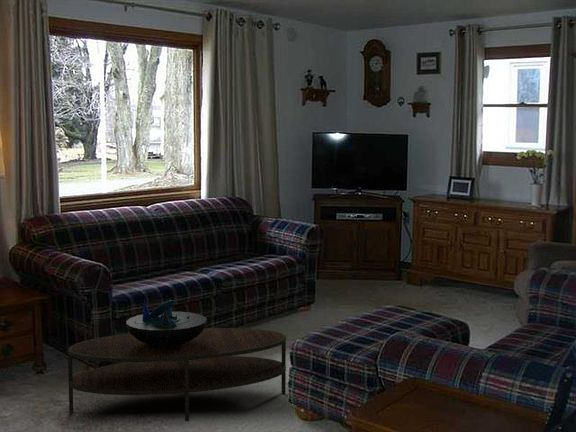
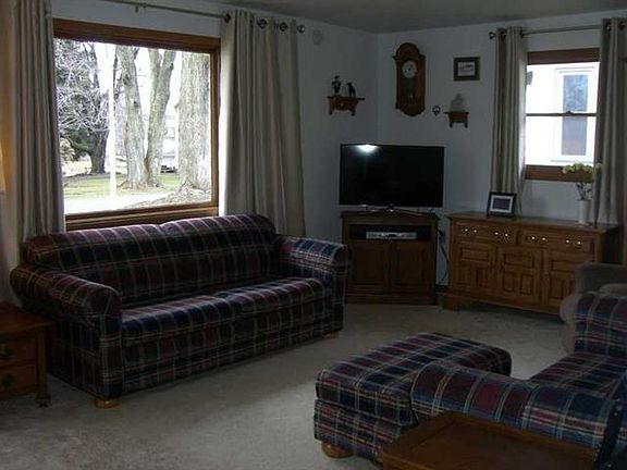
- coffee table (181, 372)
- decorative bowl (166, 320)
